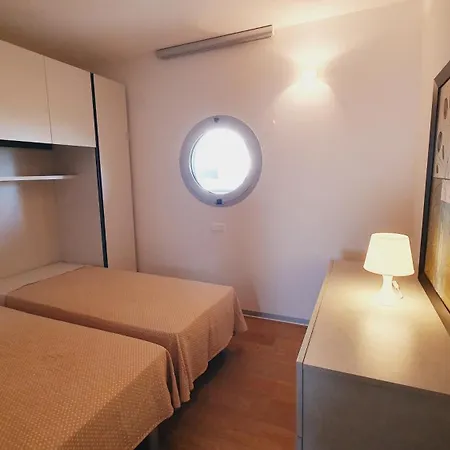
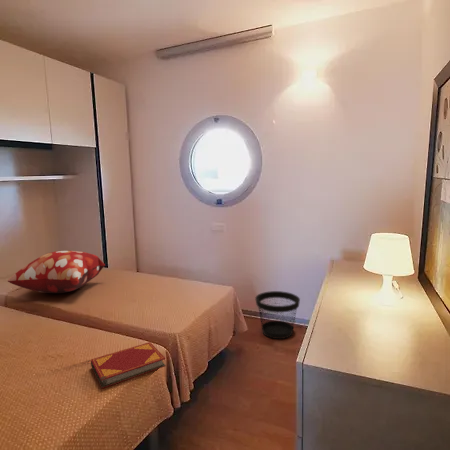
+ decorative pillow (59, 272)
+ wastebasket (277, 316)
+ hardback book (128, 362)
